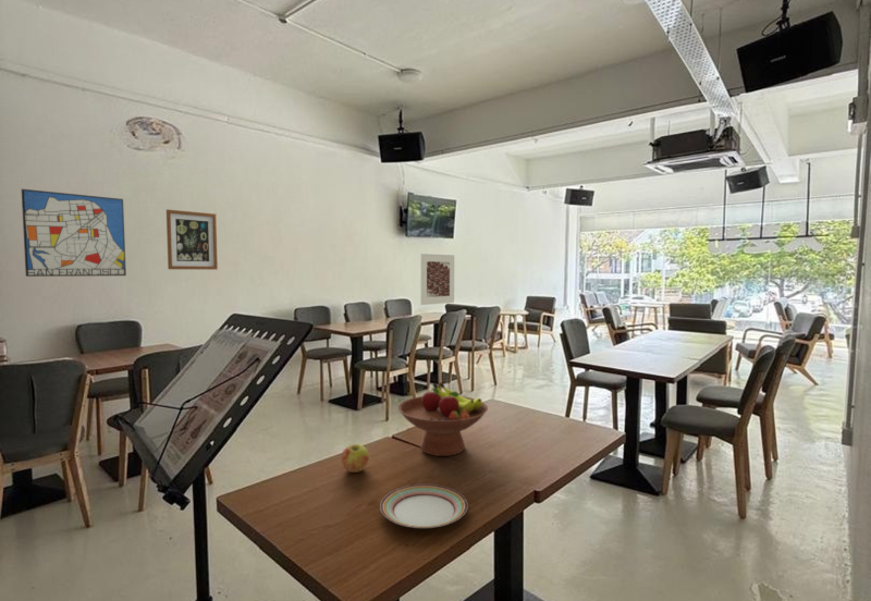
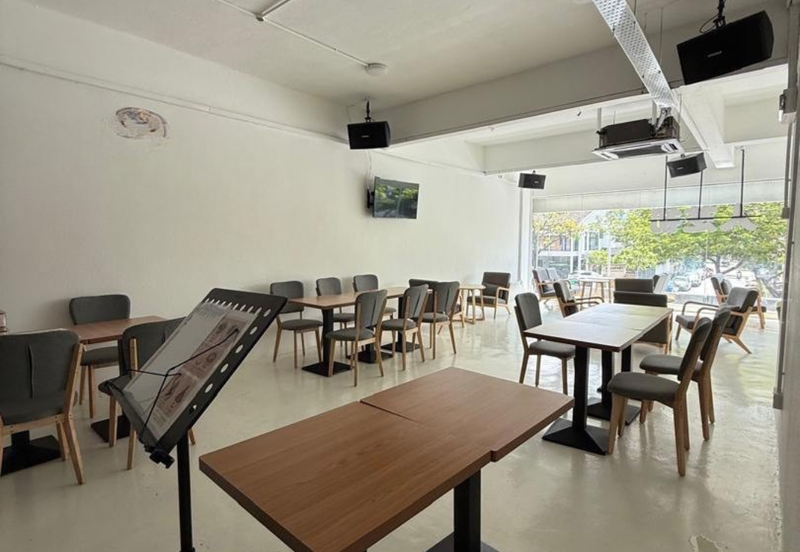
- fruit bowl (442, 419)
- wall art (193, 241)
- apple (355, 457)
- plate (424, 507)
- wall art (77, 235)
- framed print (438, 279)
